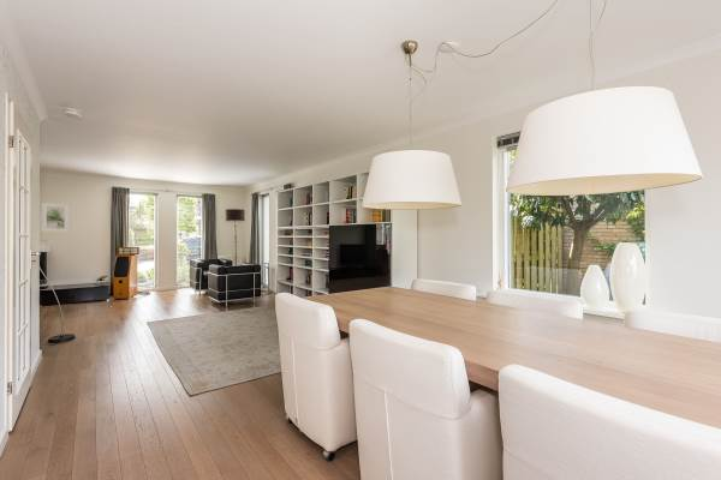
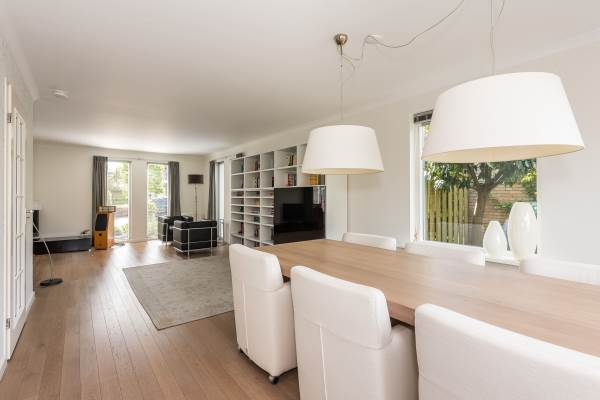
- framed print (55, 217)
